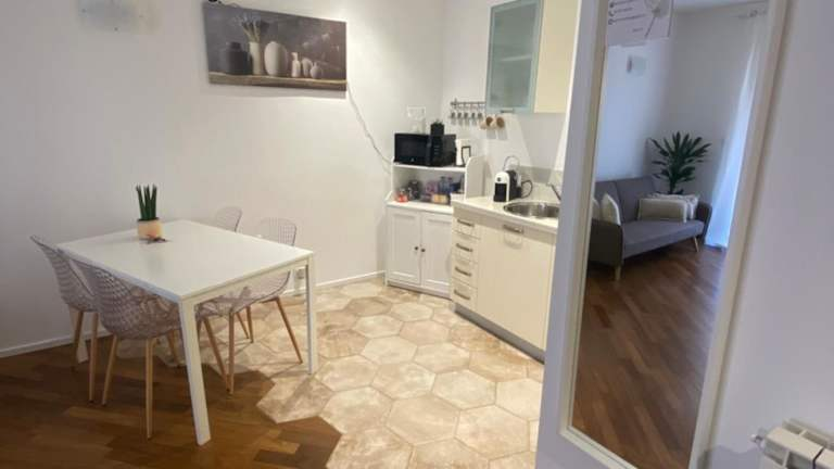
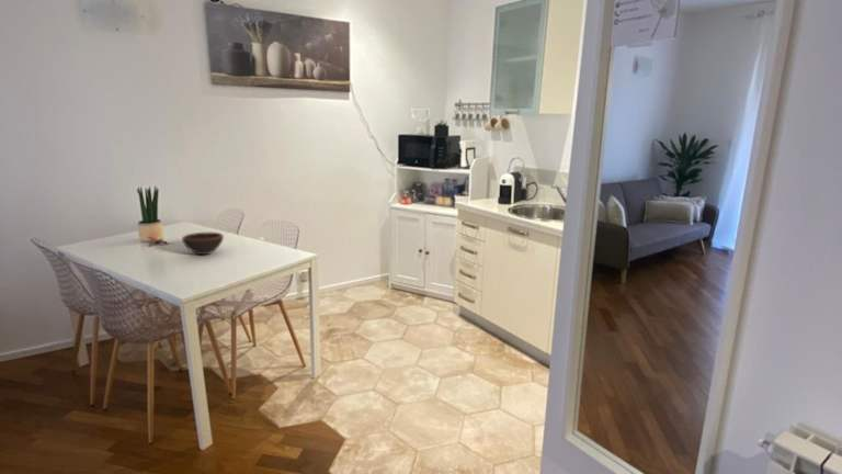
+ bowl (203, 245)
